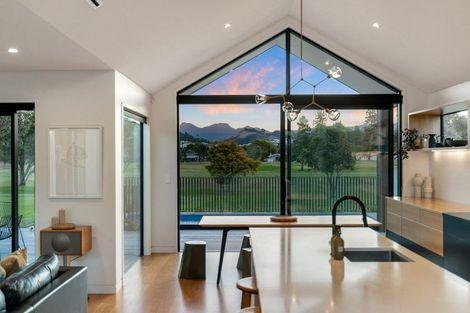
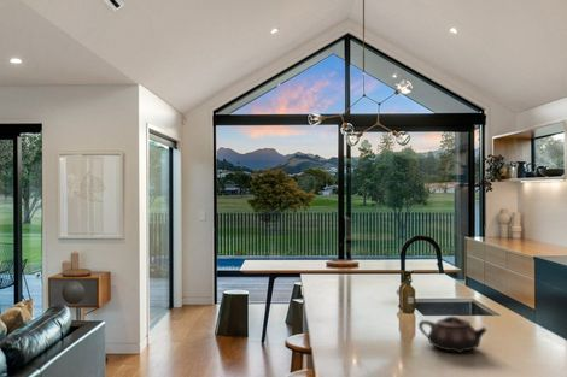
+ teapot (452, 331)
